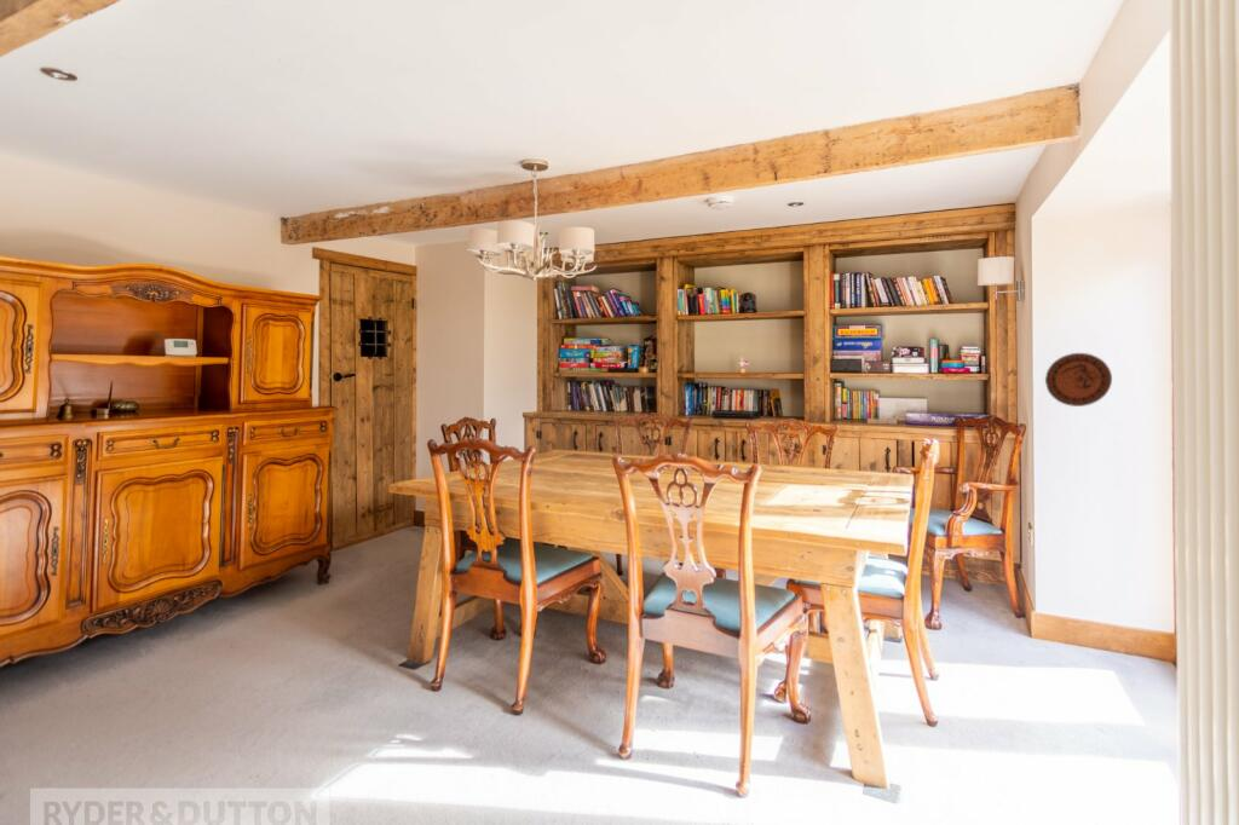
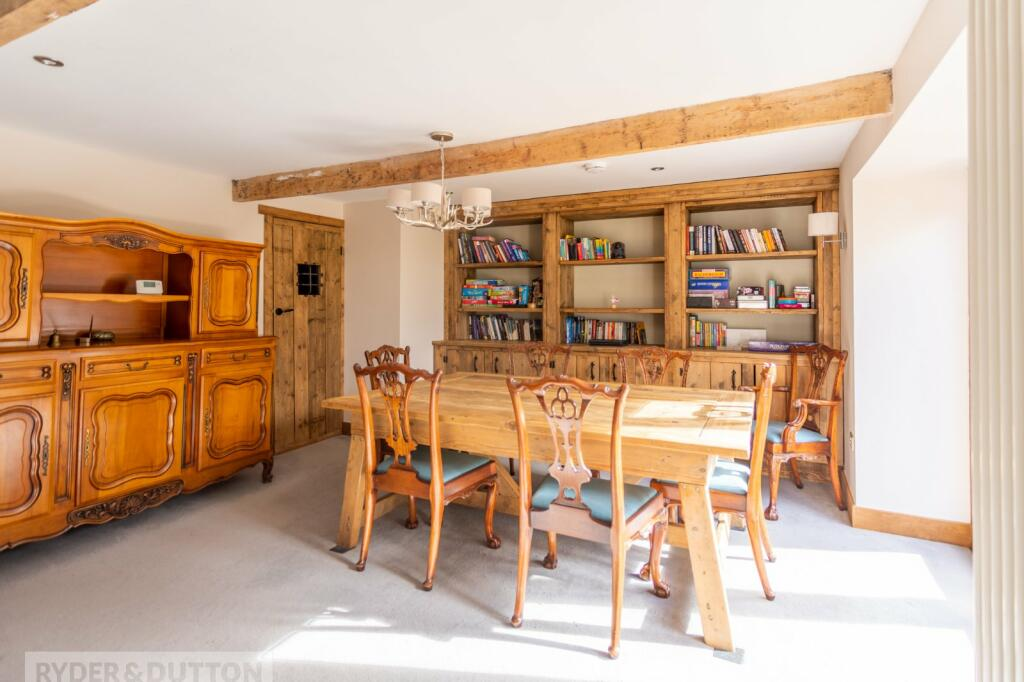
- decorative plate (1077, 379)
